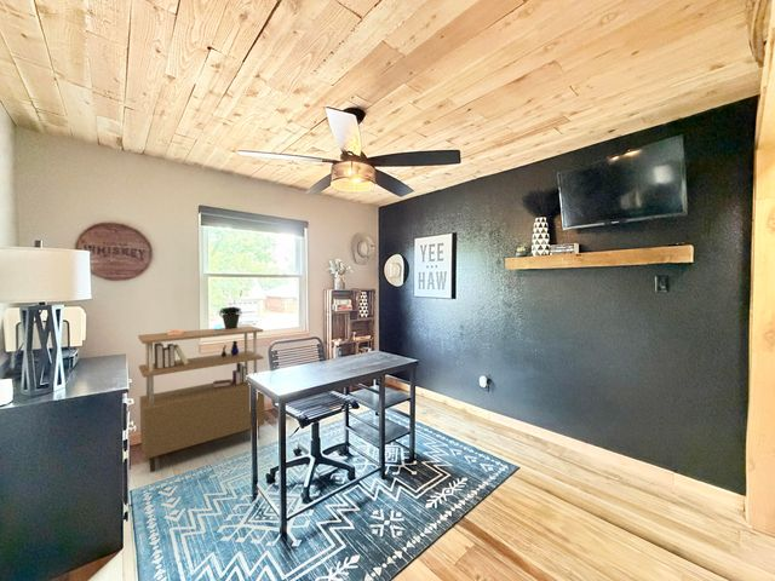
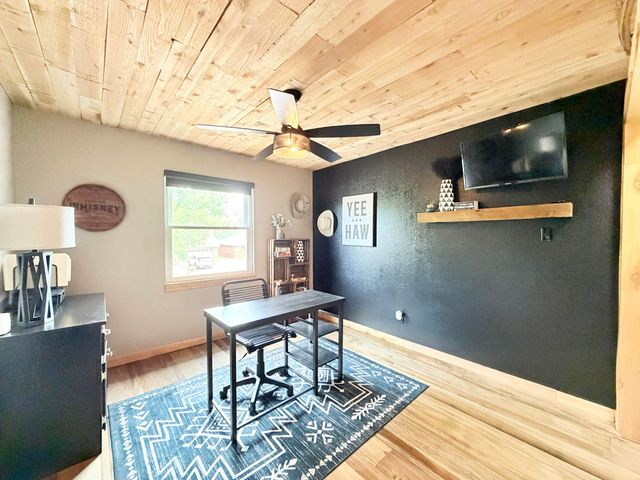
- potted plant (230, 307)
- shelving unit (205, 386)
